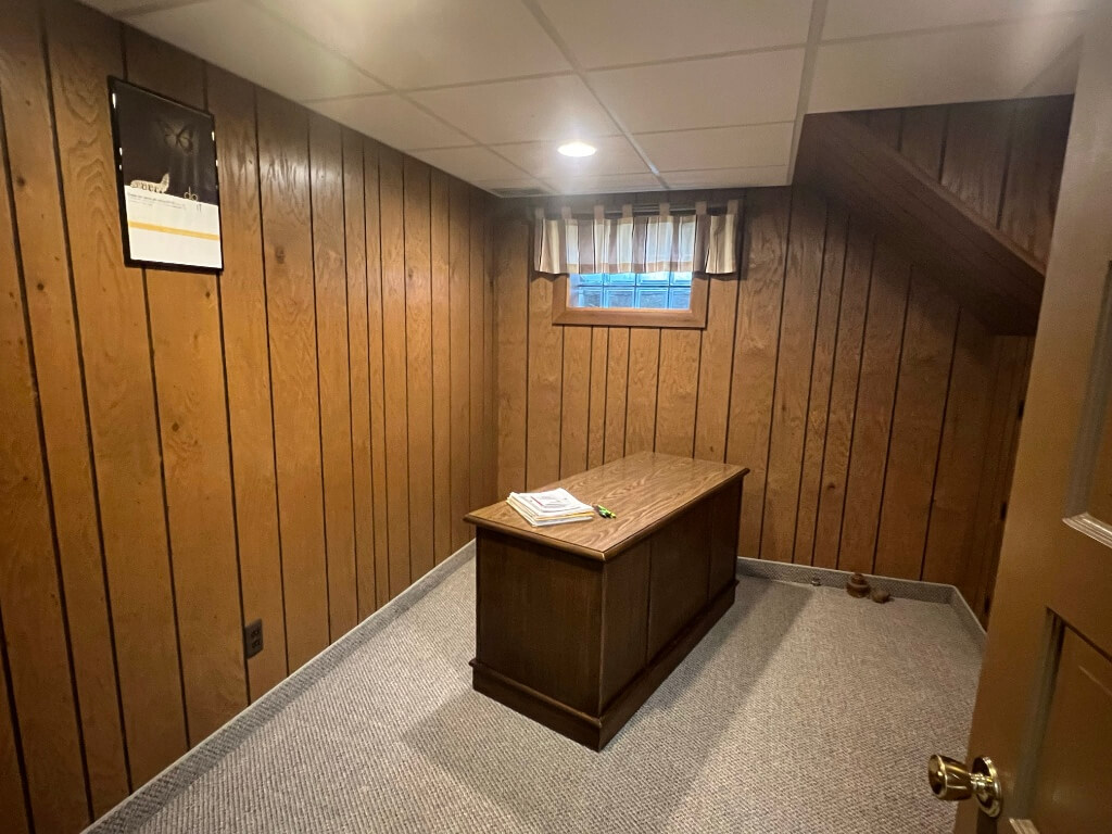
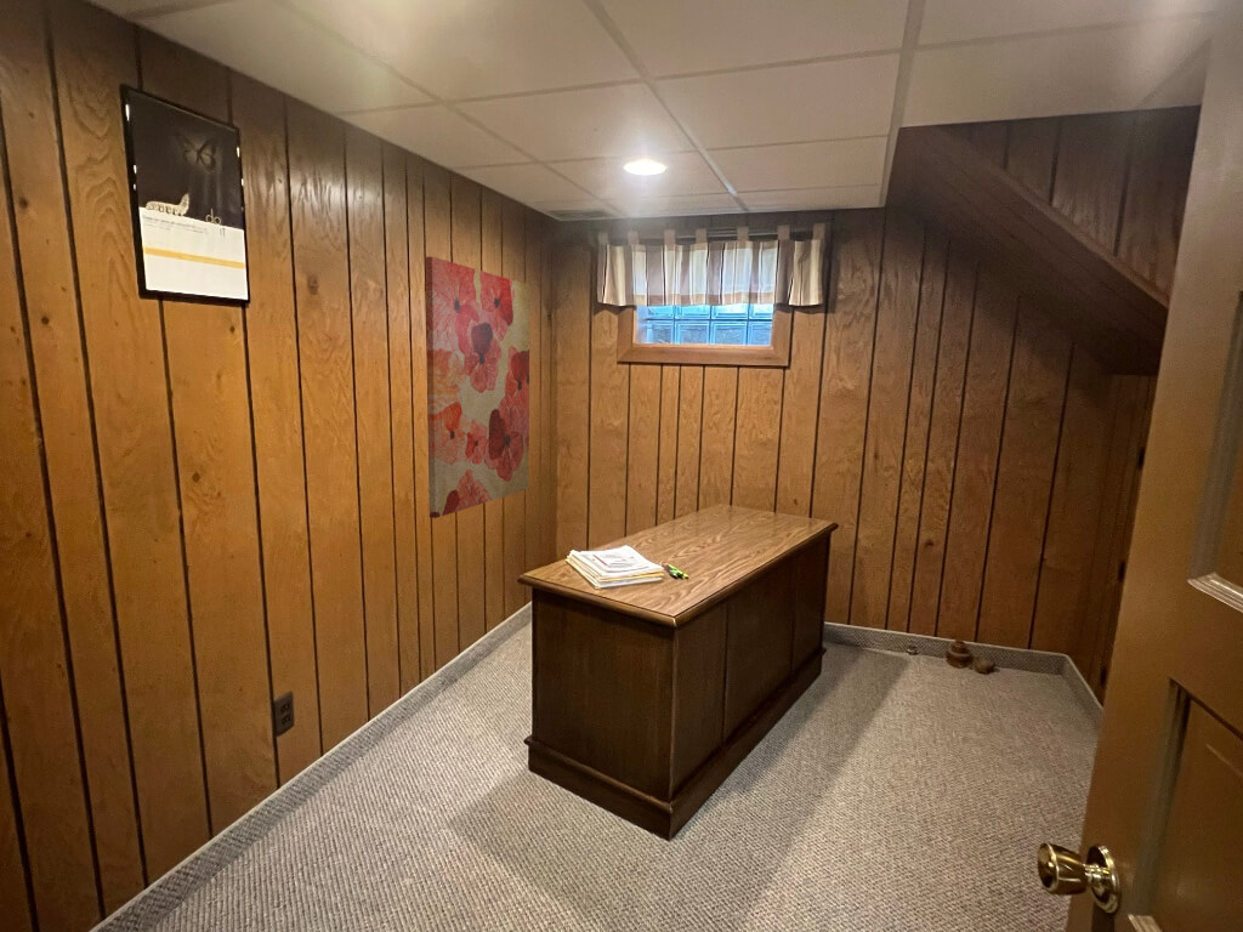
+ wall art (484, 390)
